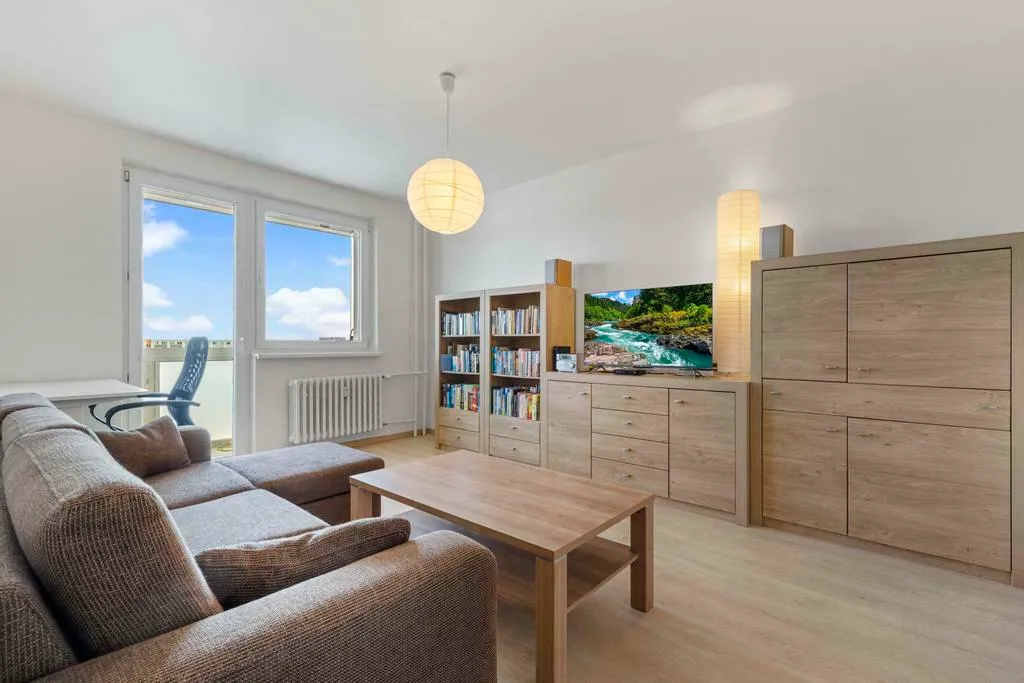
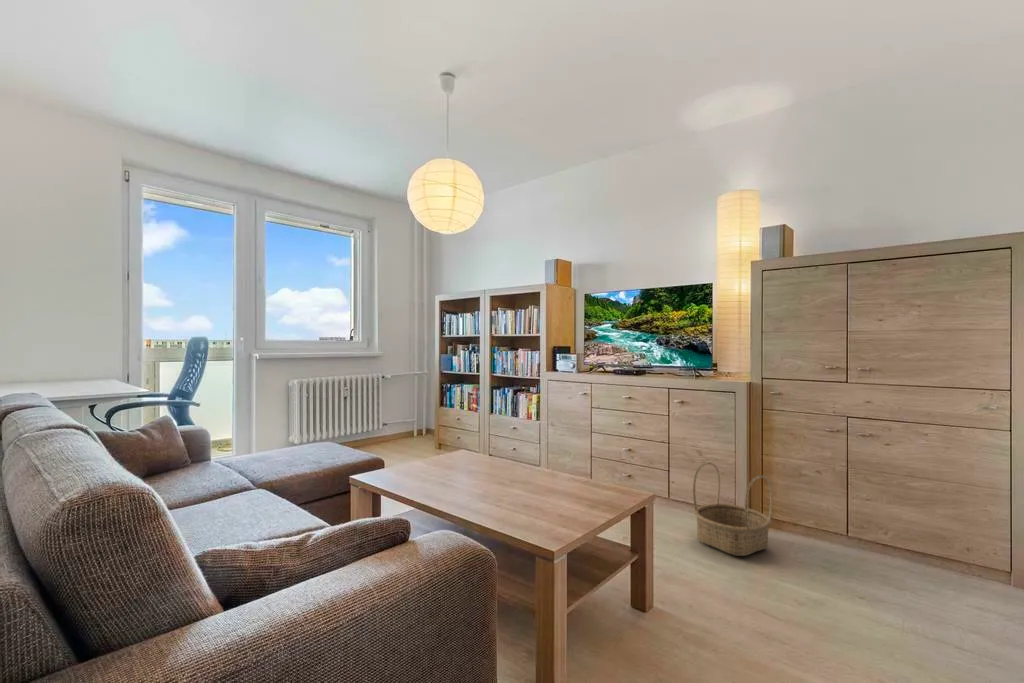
+ basket (731, 506)
